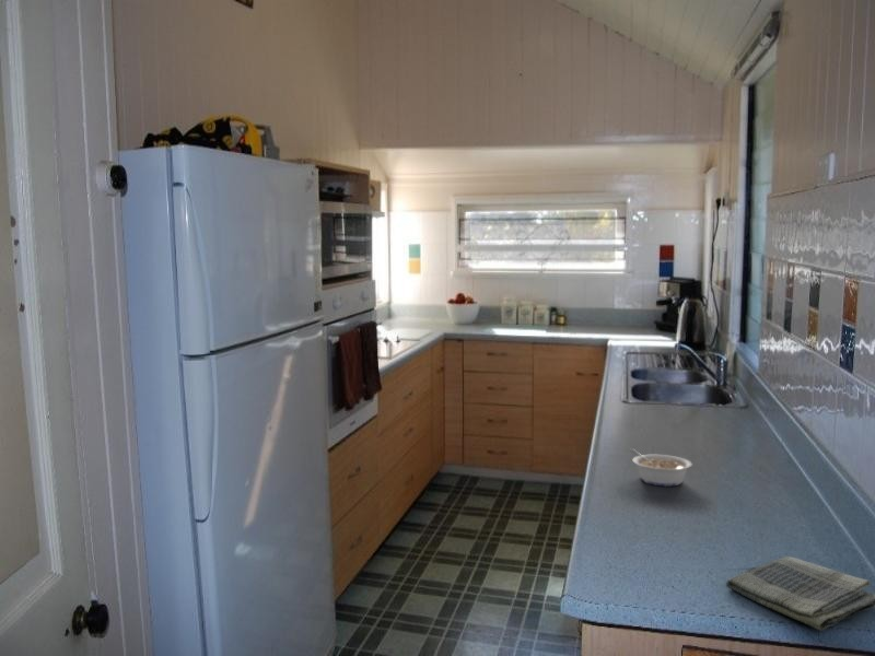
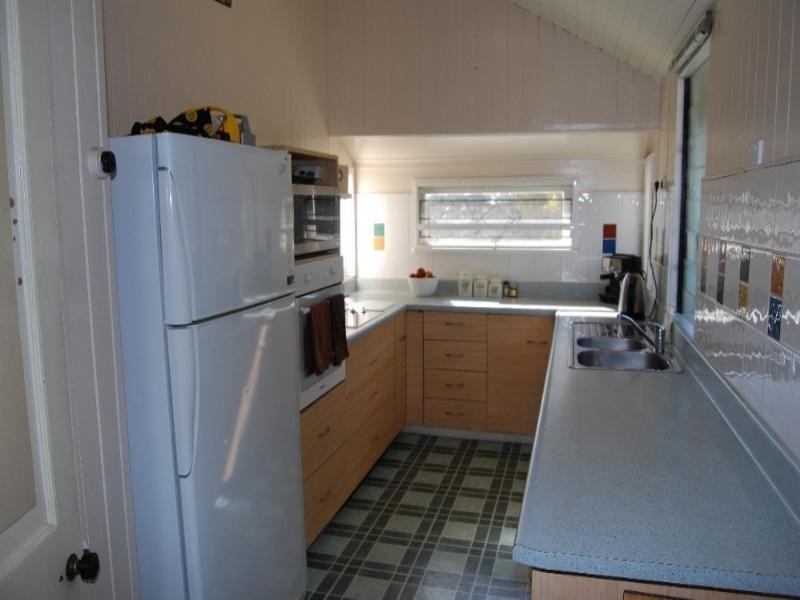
- dish towel (803, 587)
- legume (658, 469)
